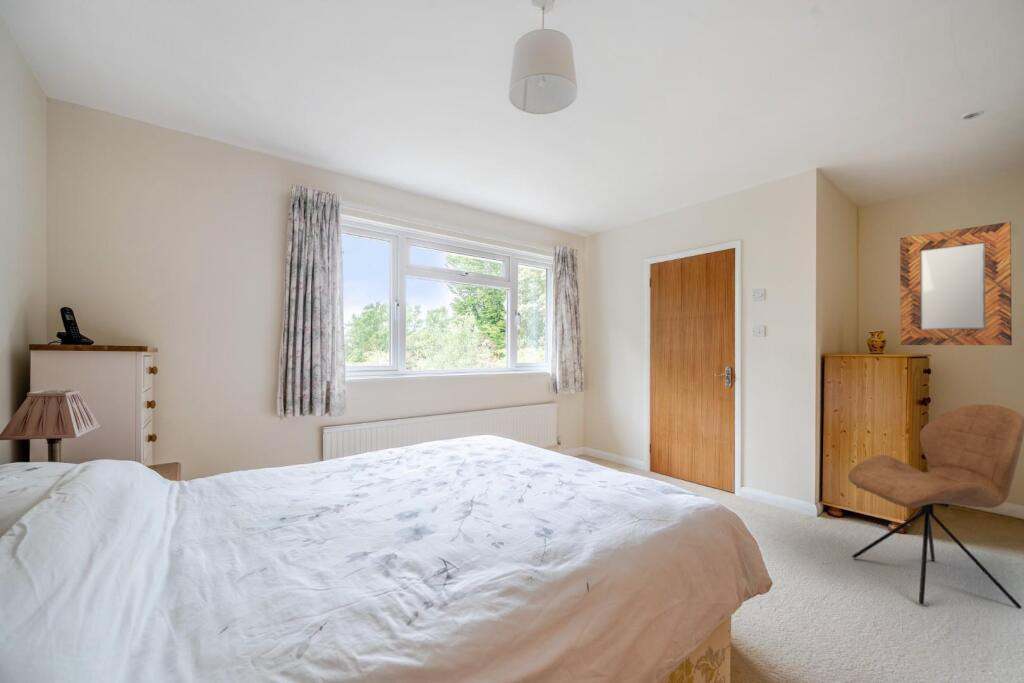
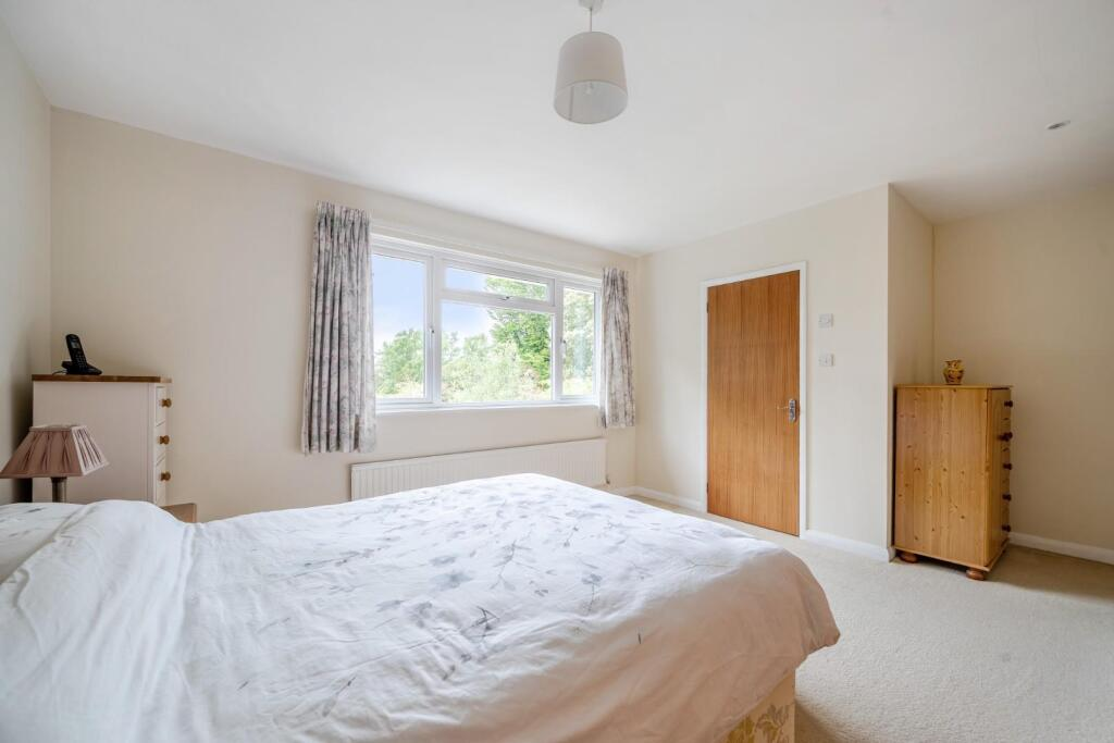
- home mirror (952, 287)
- chair (936, 492)
